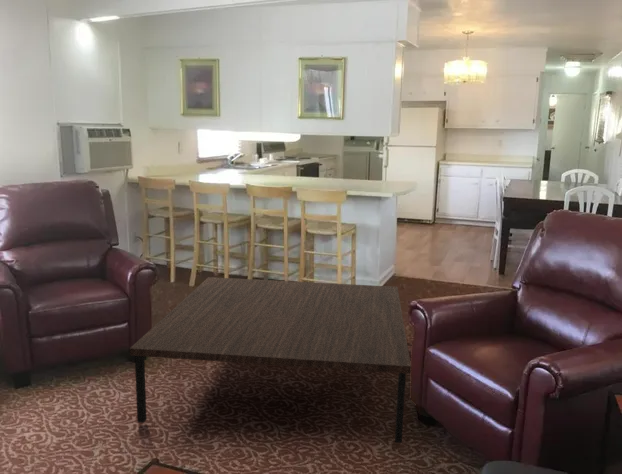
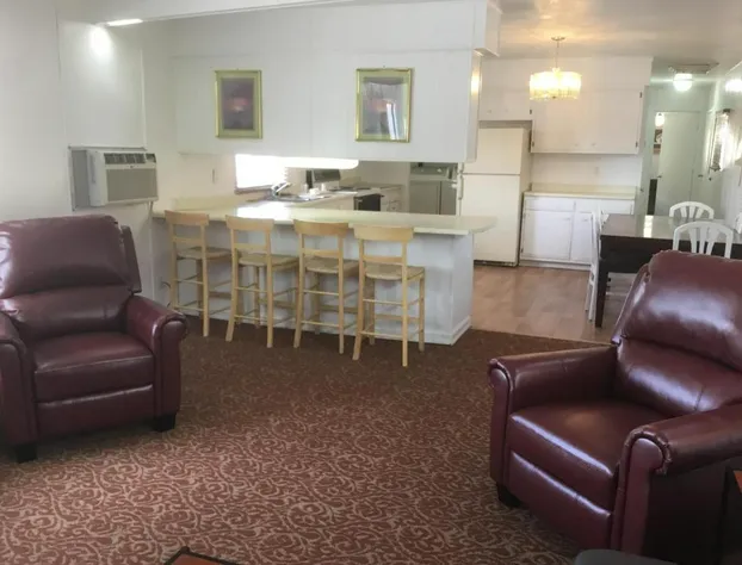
- coffee table (287, 343)
